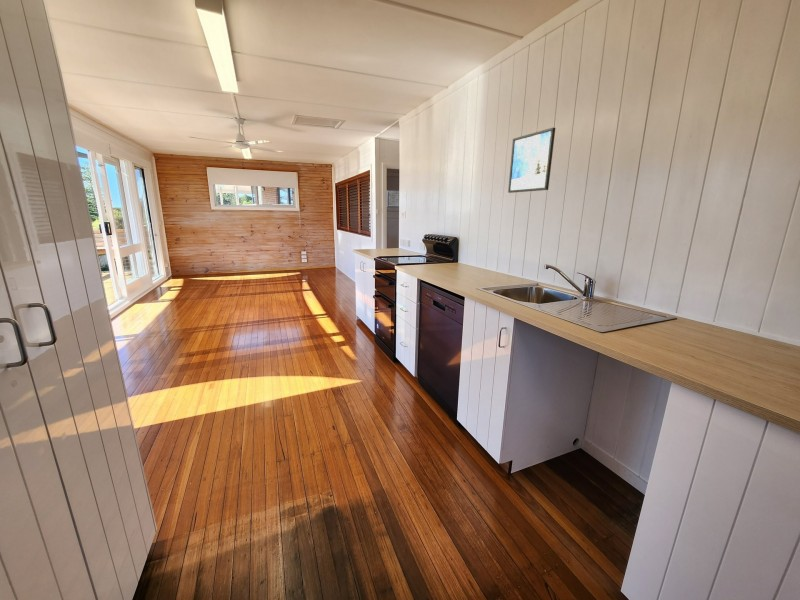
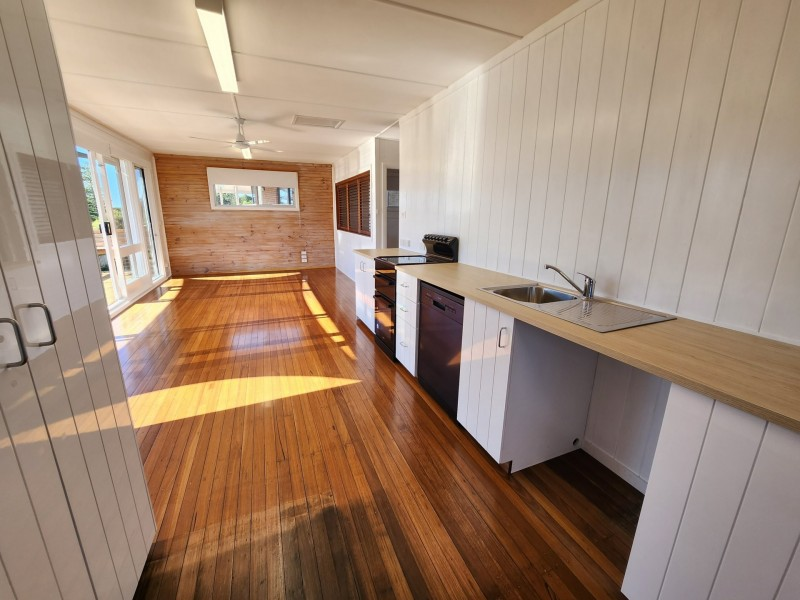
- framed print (529, 163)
